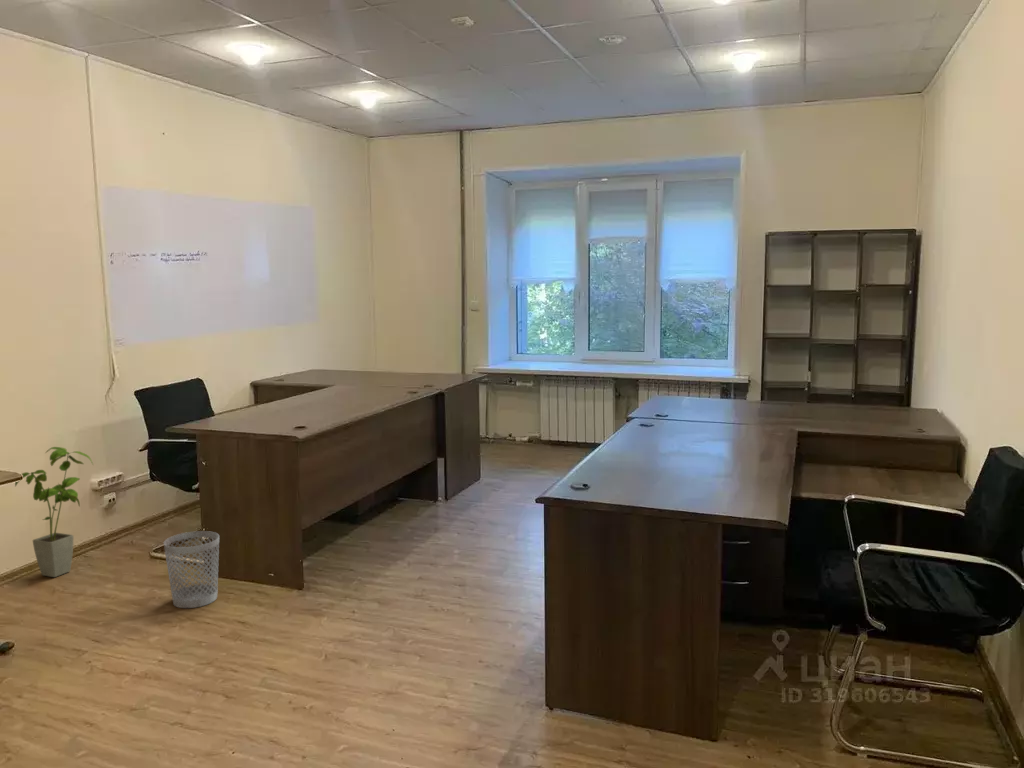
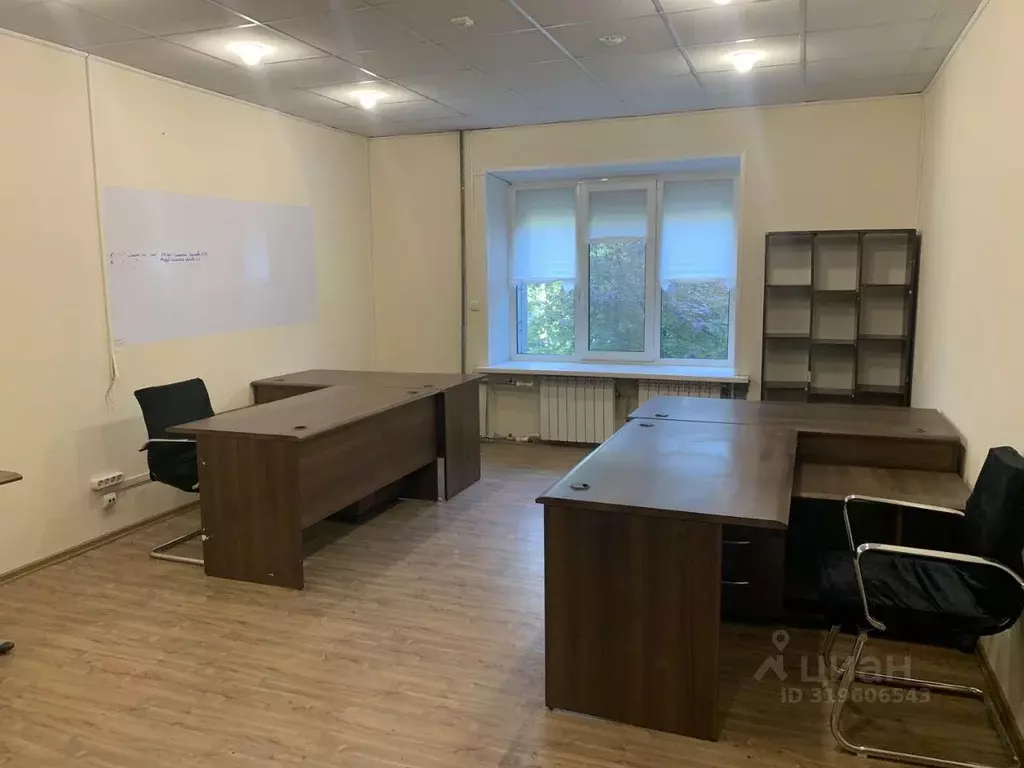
- house plant (60, 508)
- wastebasket (193, 569)
